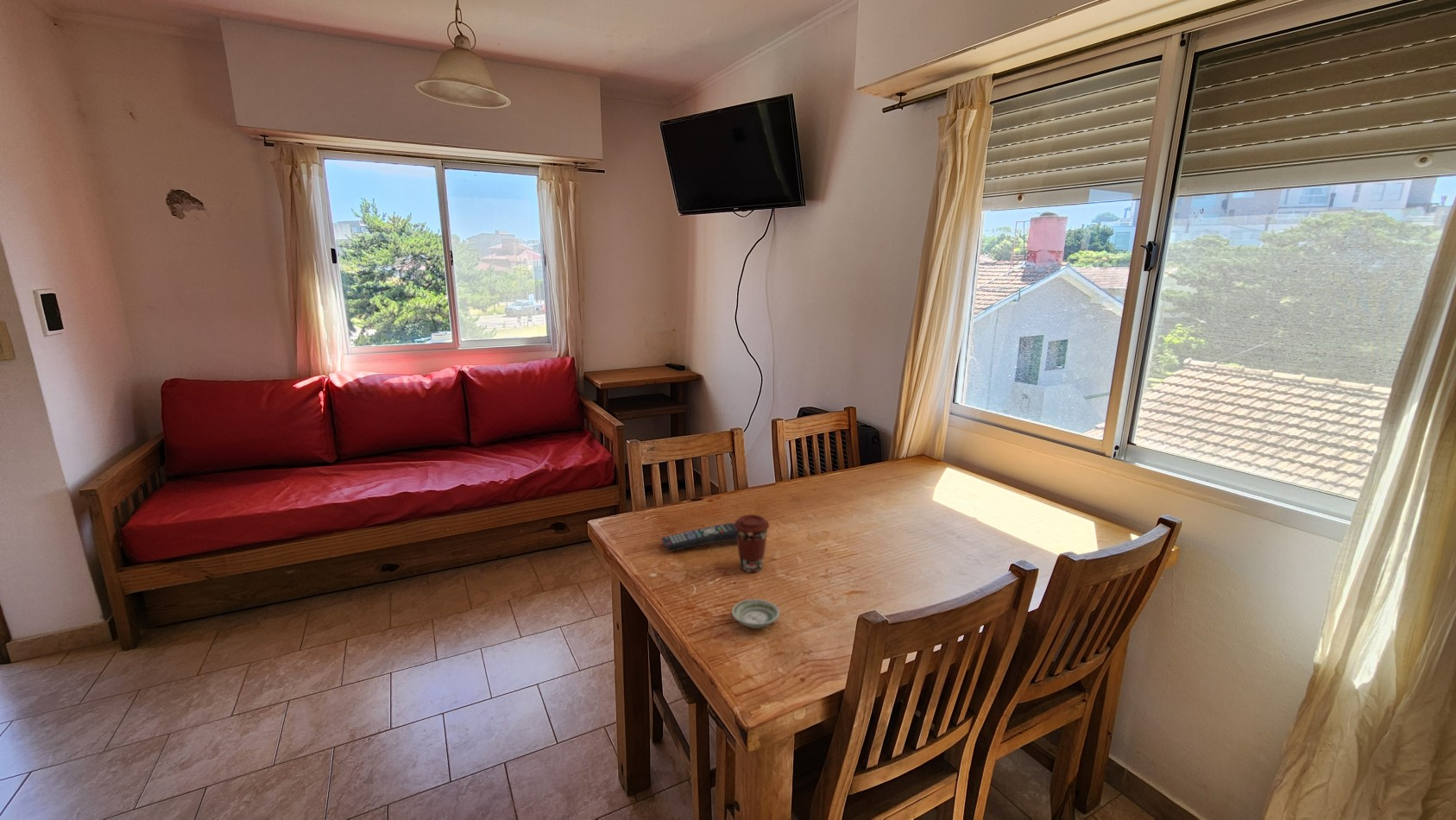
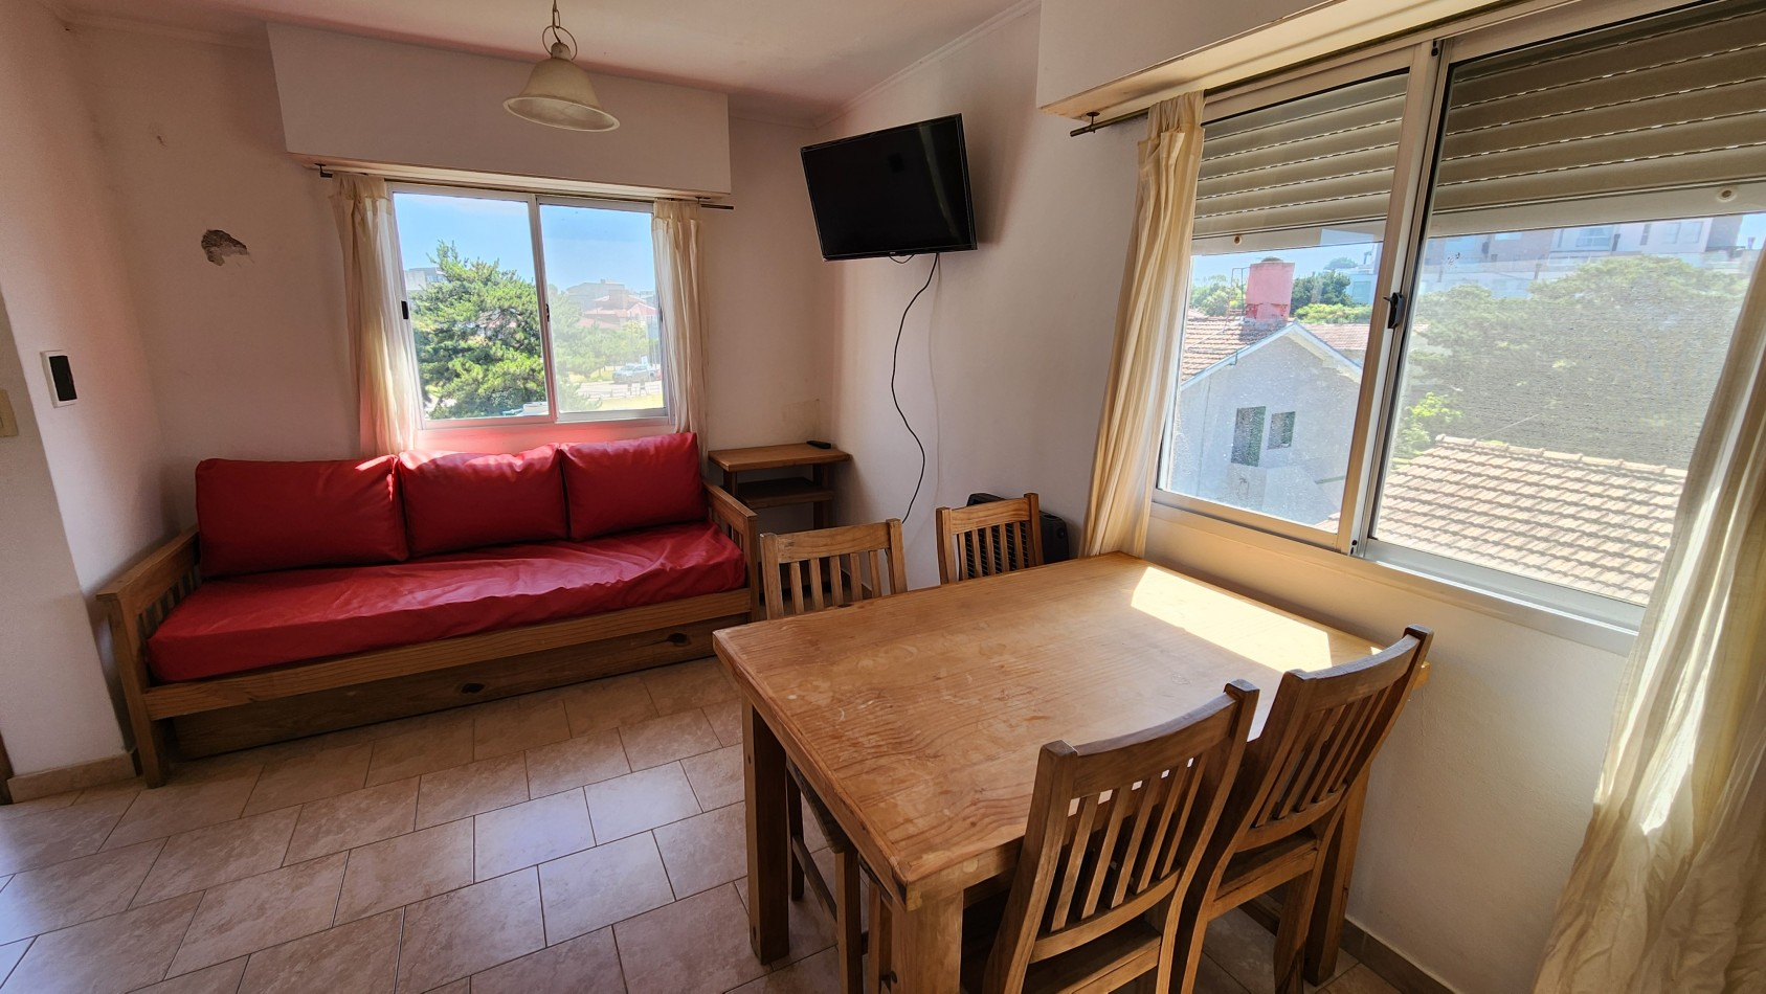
- coffee cup (751, 543)
- remote control (705, 537)
- saucer (755, 615)
